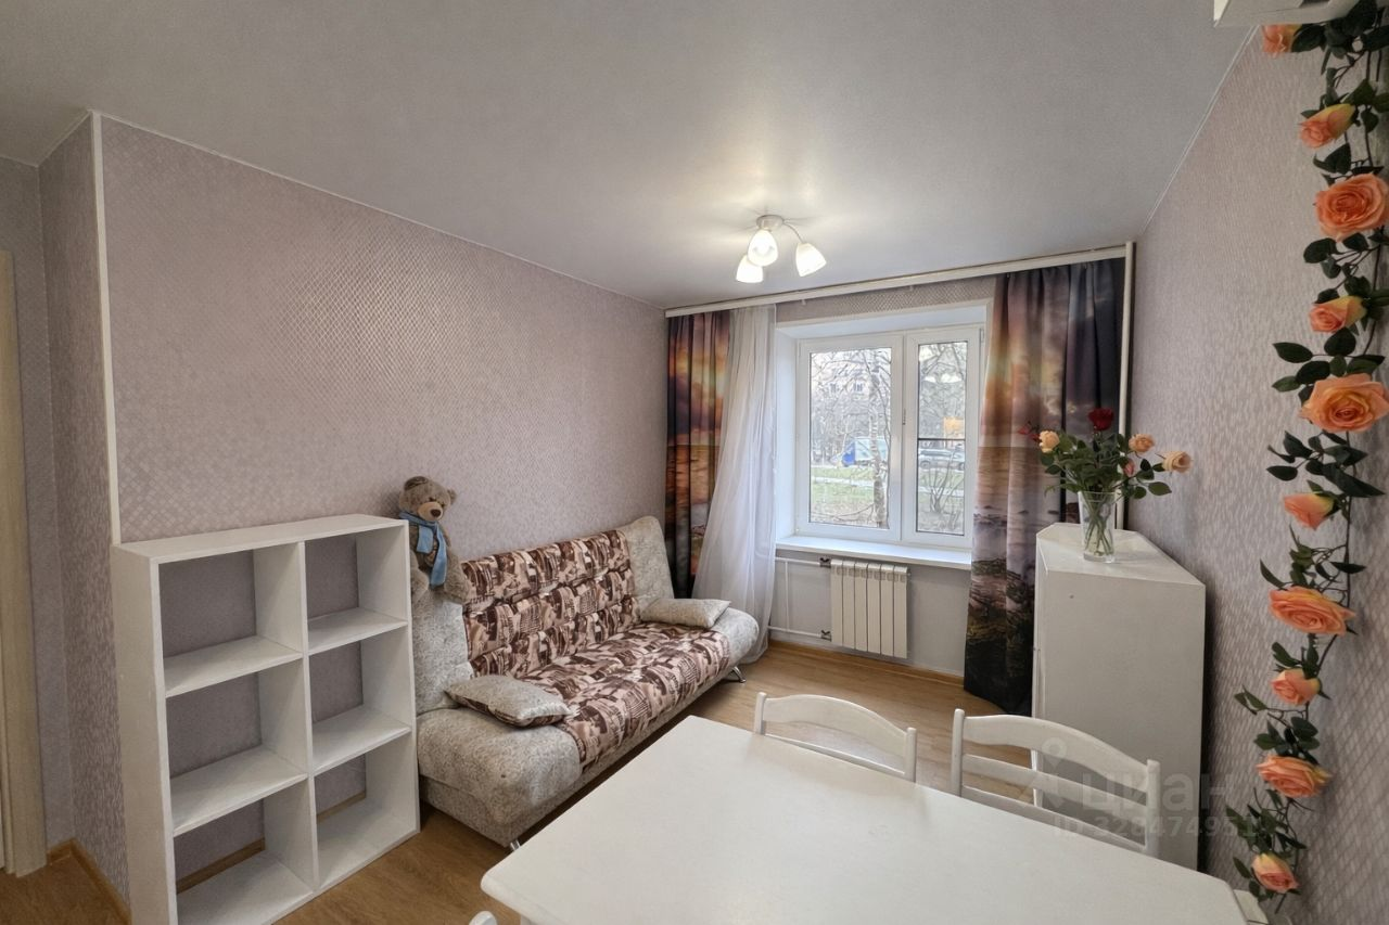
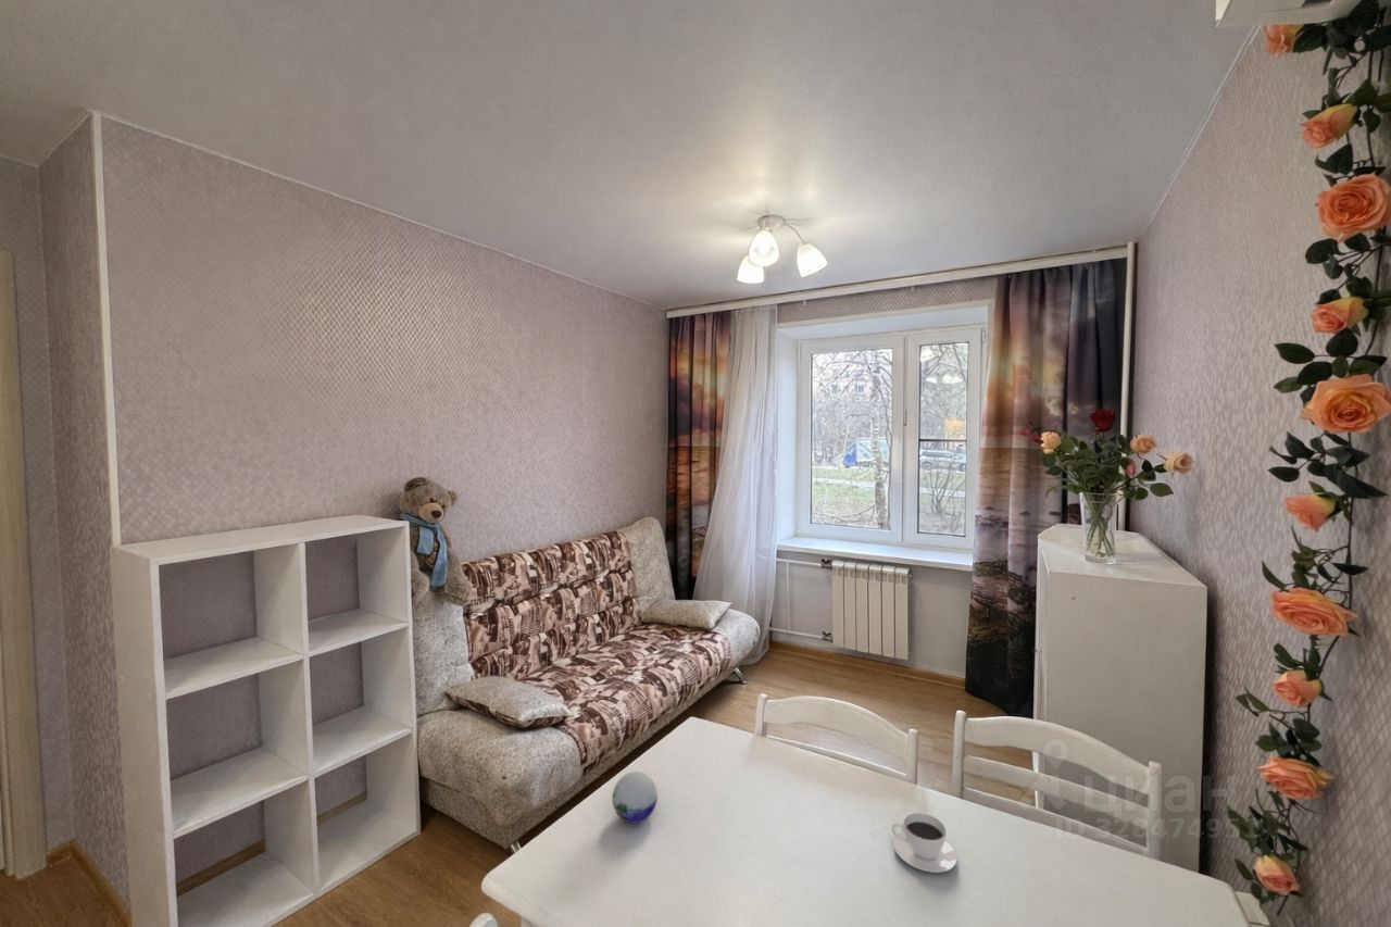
+ decorative orb (635, 797)
+ teacup (924, 840)
